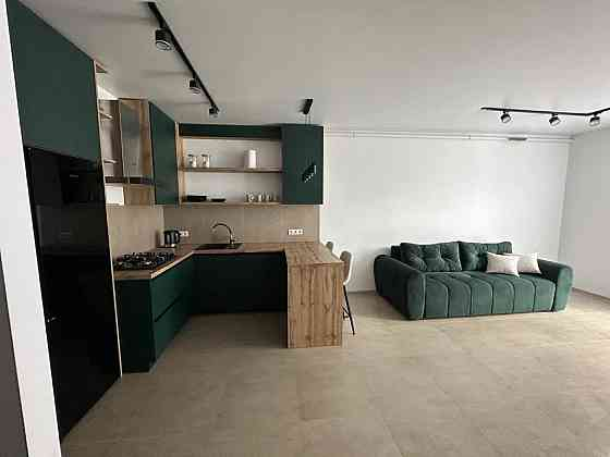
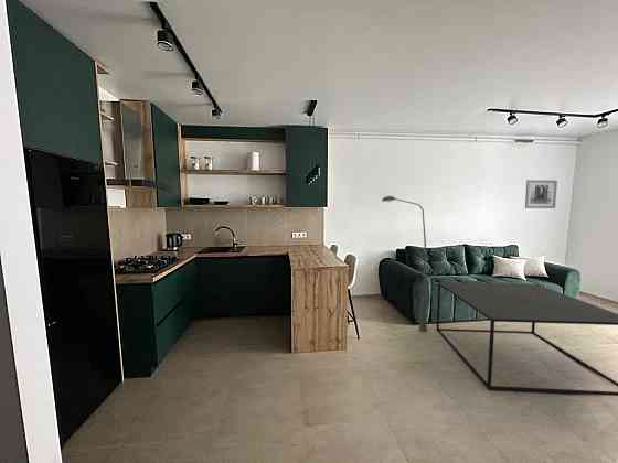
+ floor lamp (424, 265)
+ coffee table (516, 331)
+ wall art (541, 194)
